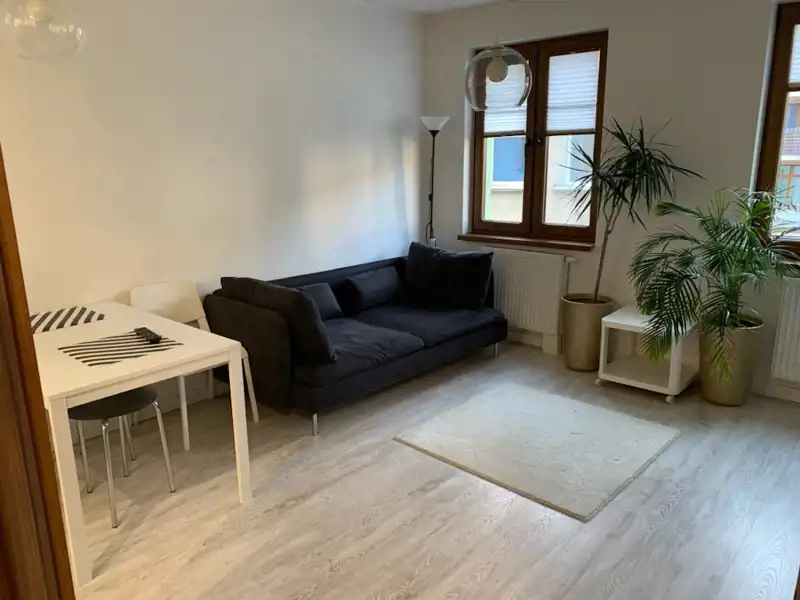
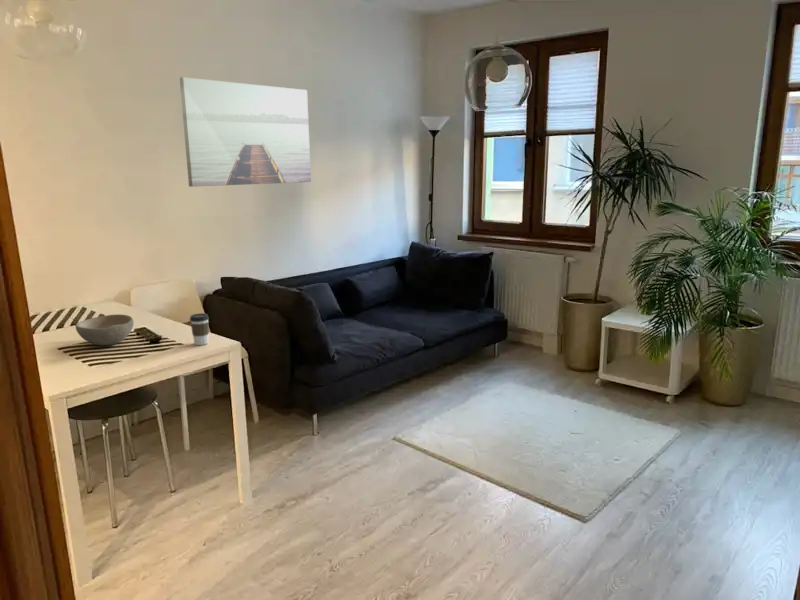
+ coffee cup (200, 329)
+ wall art (251, 134)
+ bowl (106, 332)
